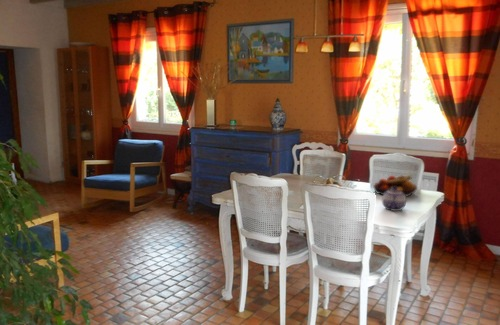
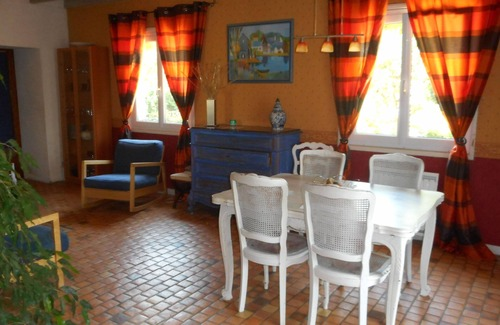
- fruit bowl (394, 183)
- teapot (394, 198)
